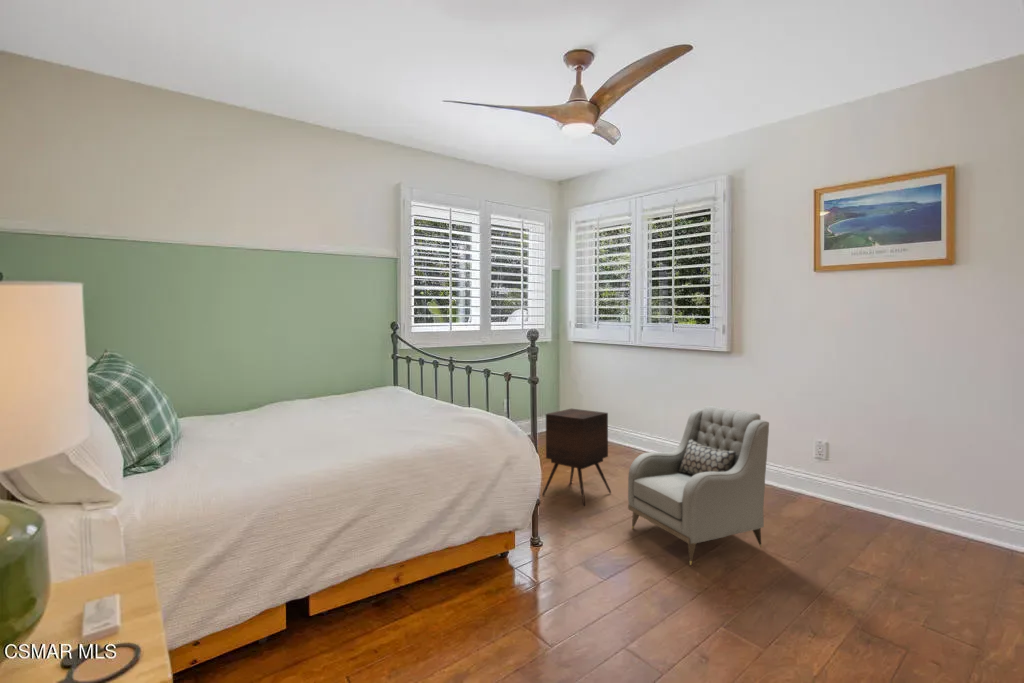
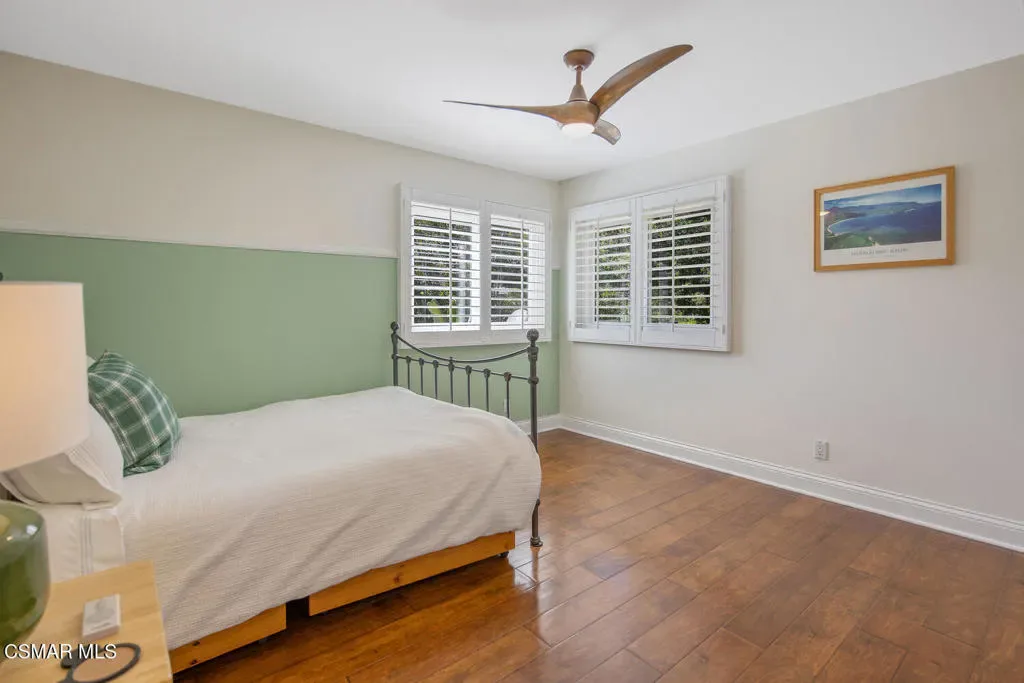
- armchair (695, 453)
- side table (576, 454)
